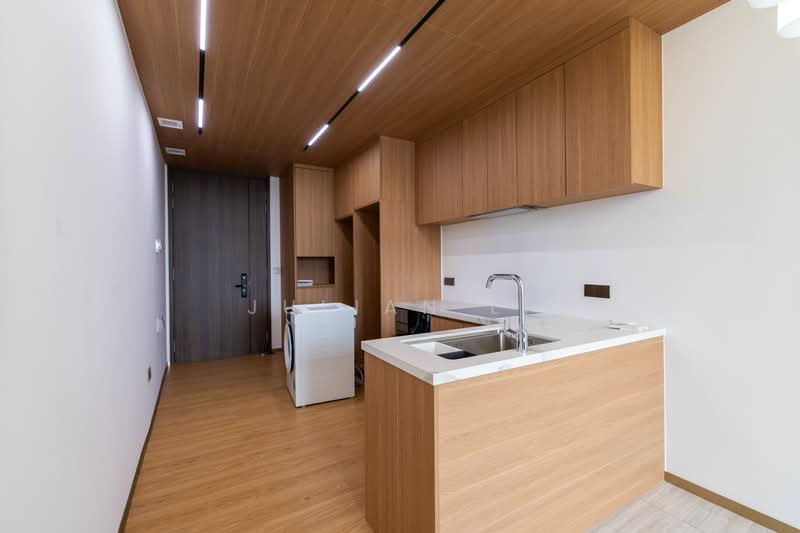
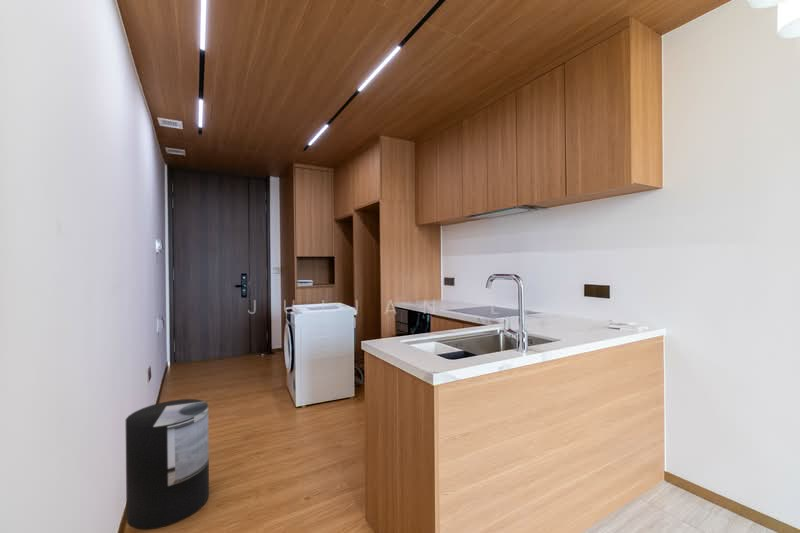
+ trash can (169, 458)
